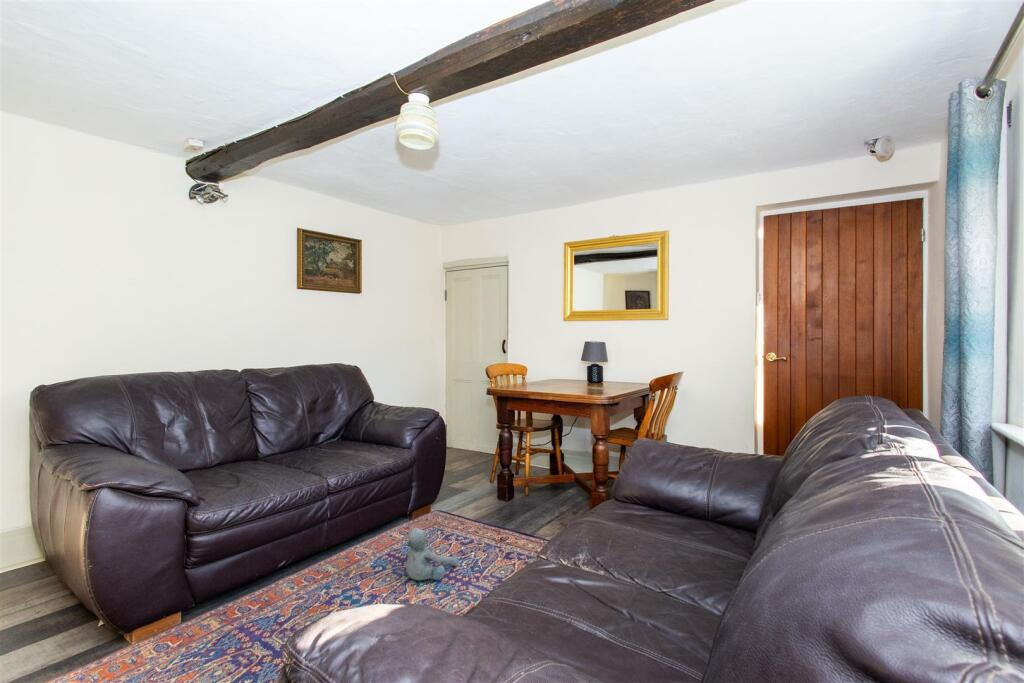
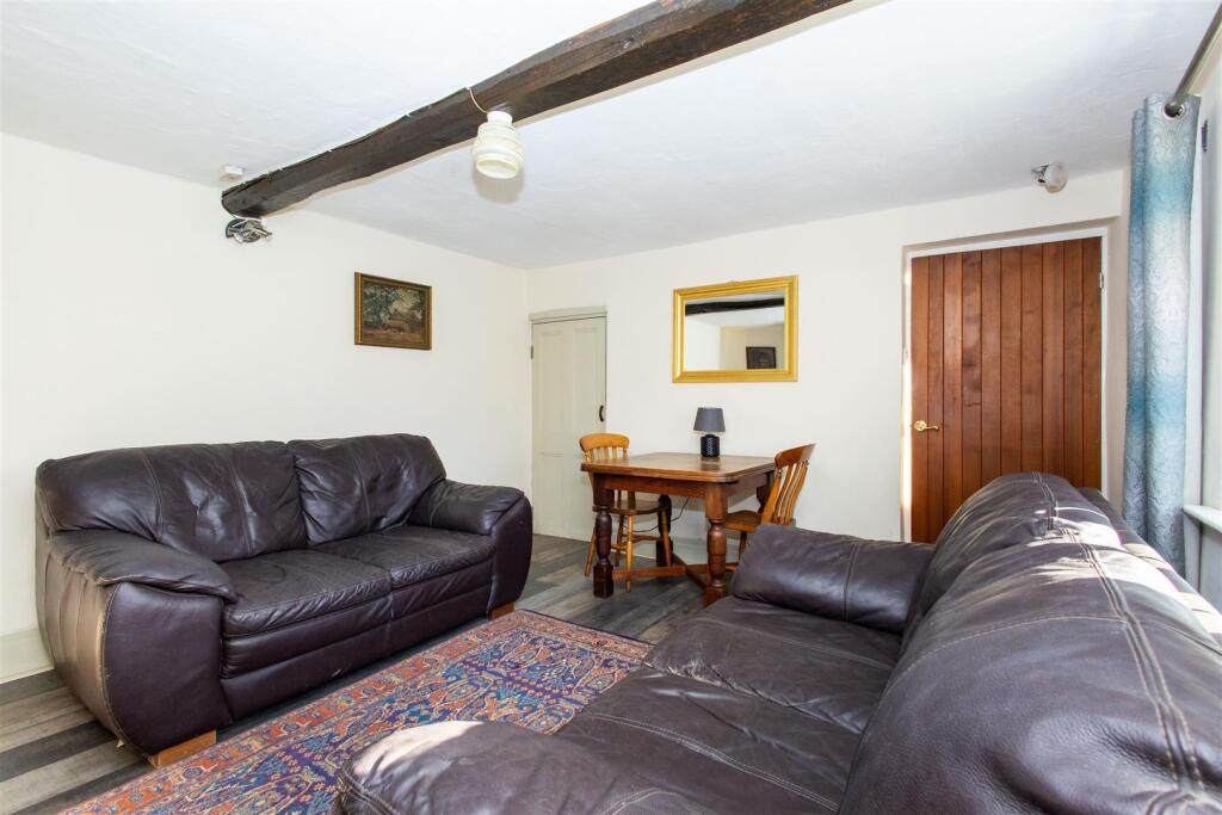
- plush toy (428, 547)
